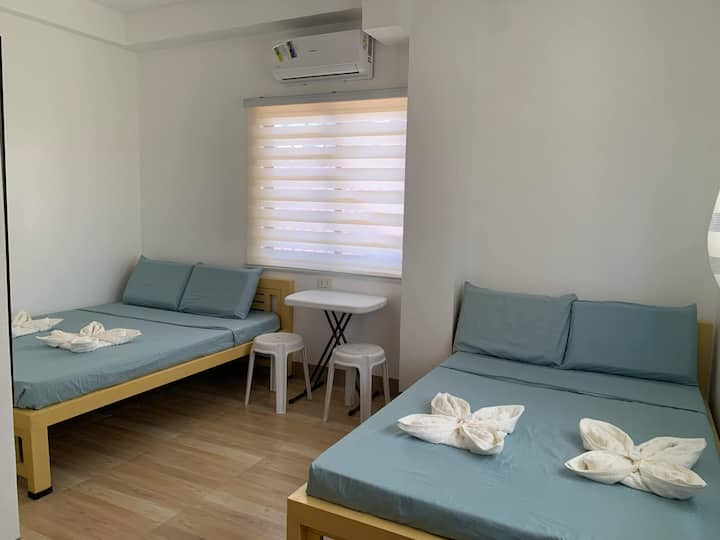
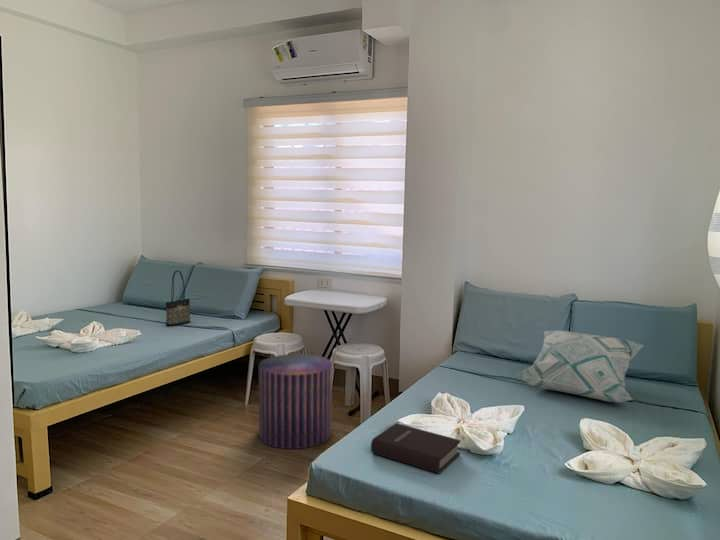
+ book (415, 447)
+ decorative pillow (581, 363)
+ pouf (295, 398)
+ tote bag (177, 300)
